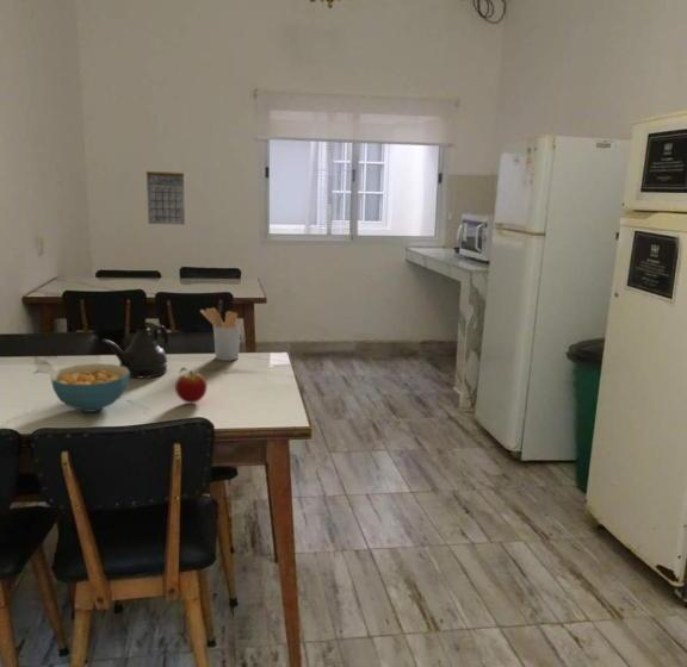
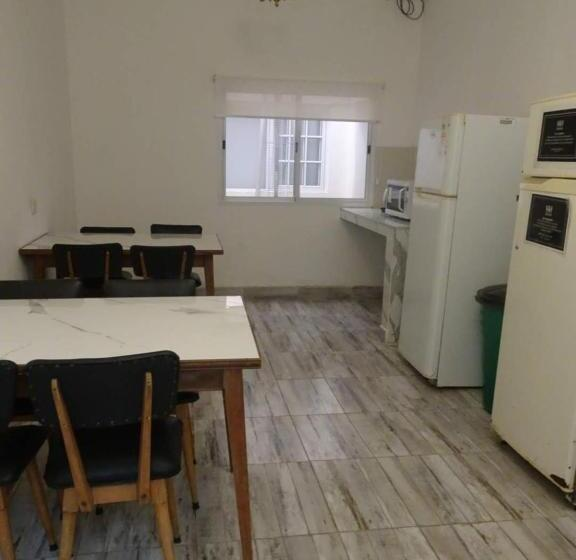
- apple (191, 385)
- teapot (135, 351)
- utensil holder (221, 332)
- cereal bowl (91, 391)
- calendar (166, 192)
